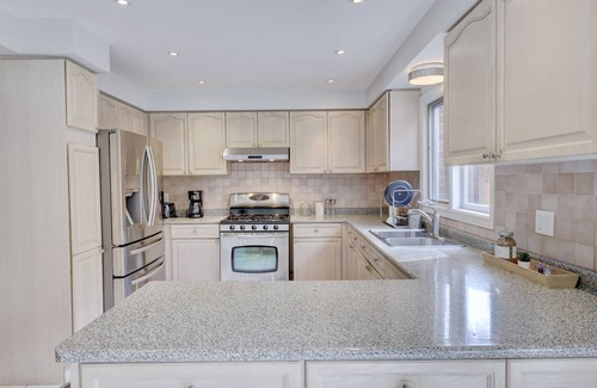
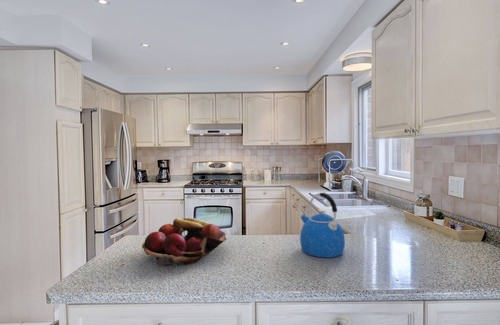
+ kettle (318, 220)
+ fruit basket (185, 237)
